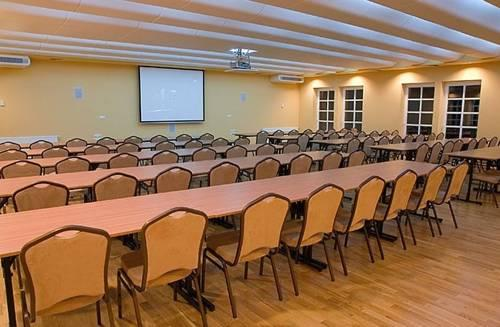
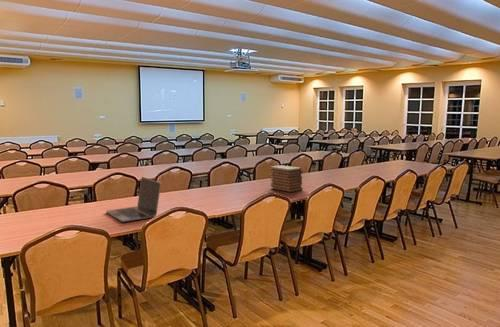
+ laptop (138, 198)
+ book stack (285, 178)
